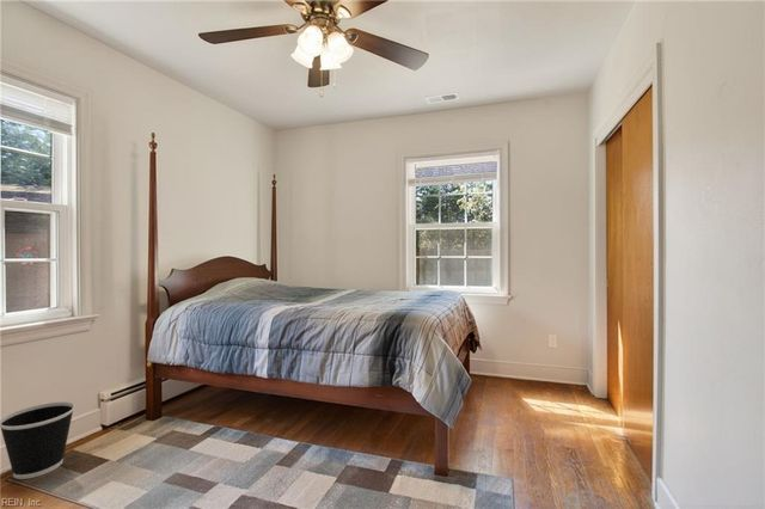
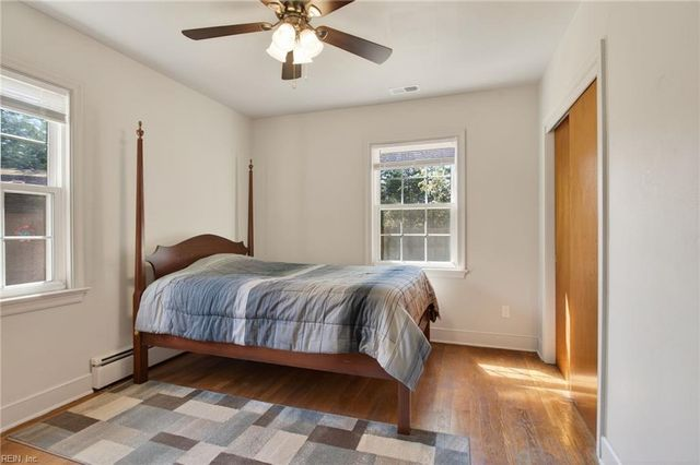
- wastebasket (38, 440)
